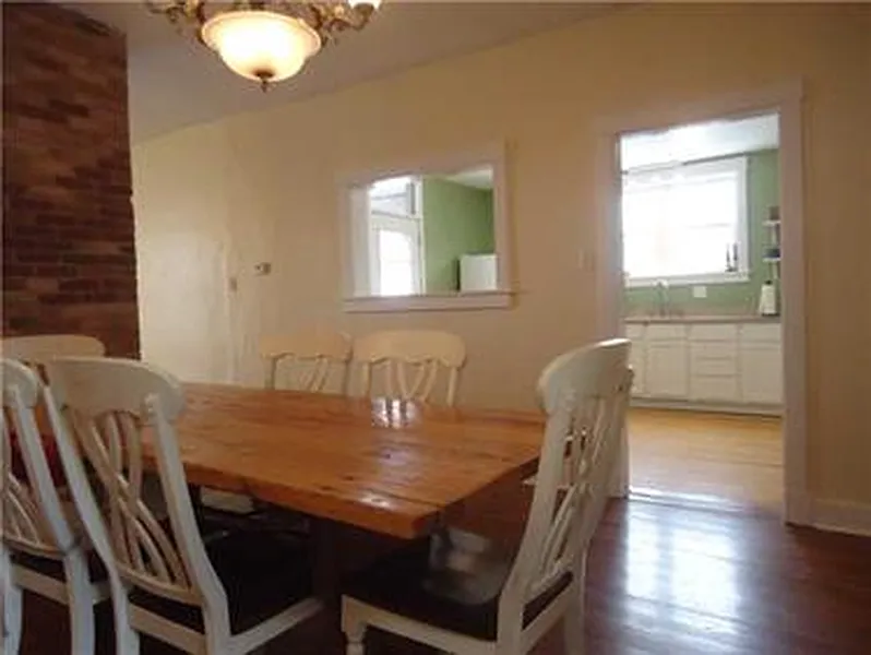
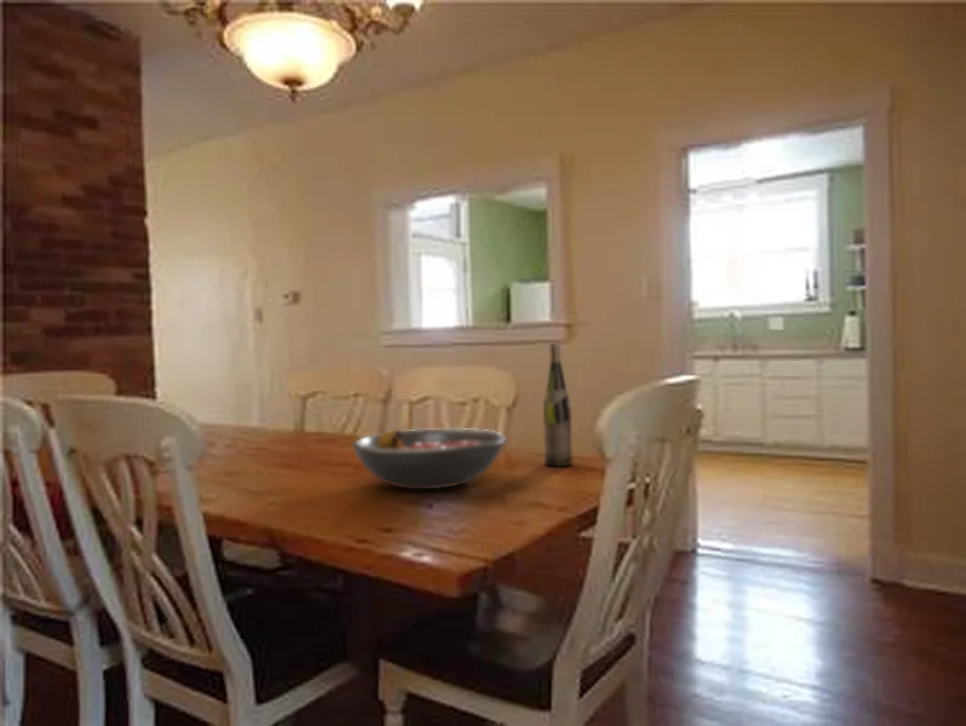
+ fruit bowl (430, 455)
+ wine bottle (557, 403)
